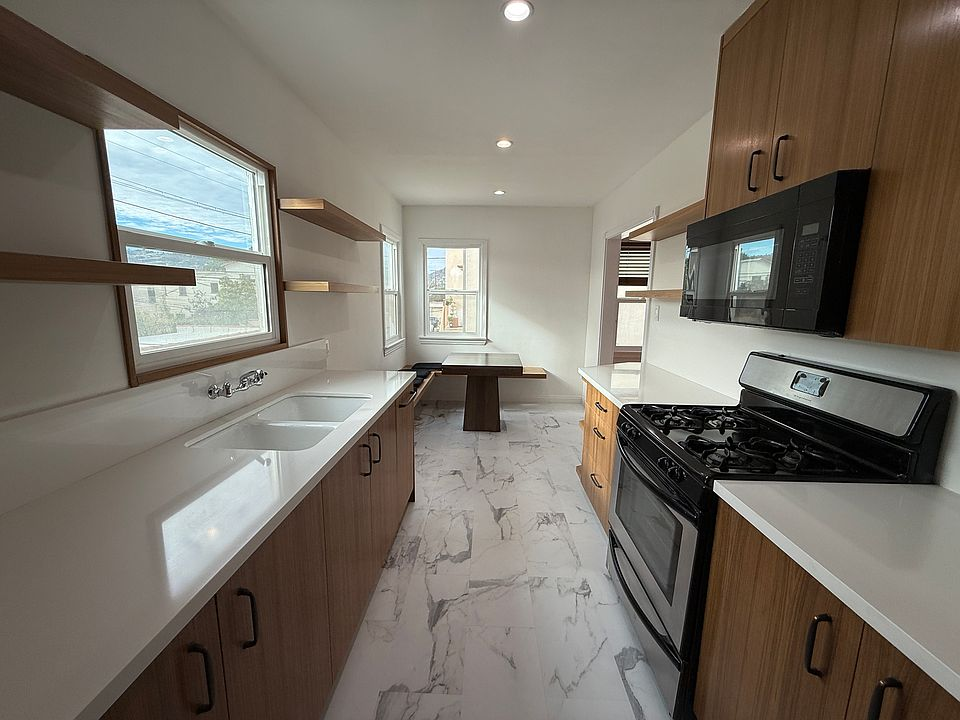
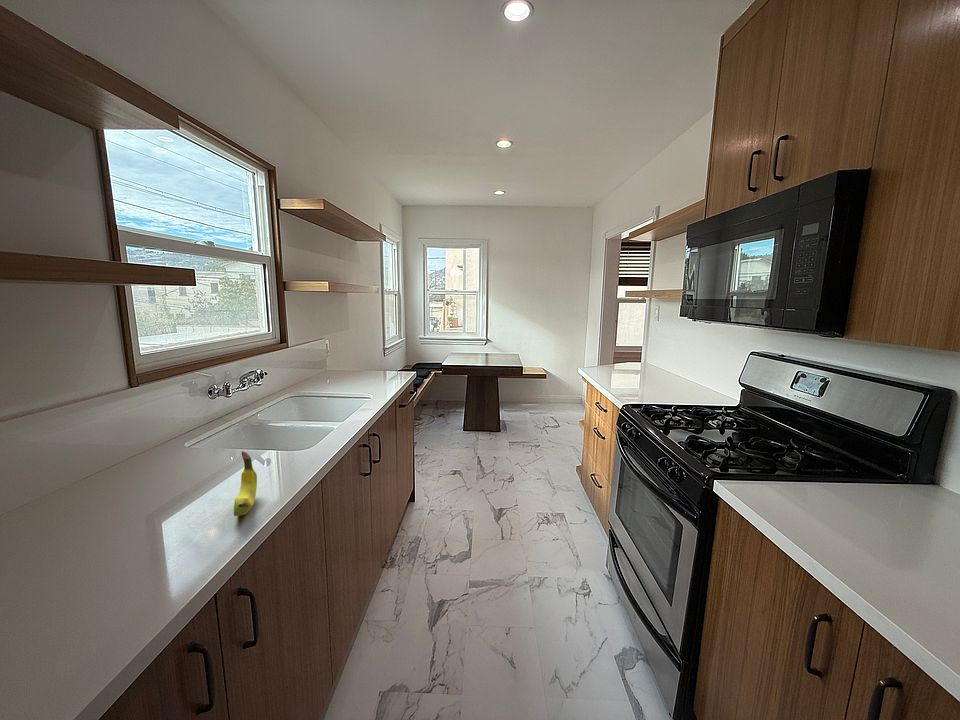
+ fruit (245, 485)
